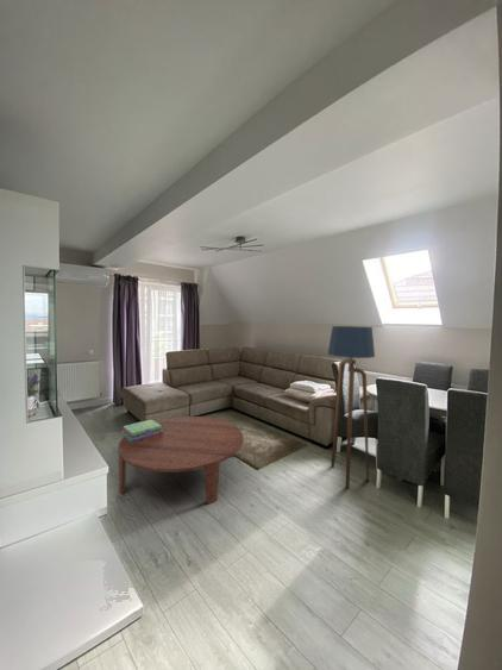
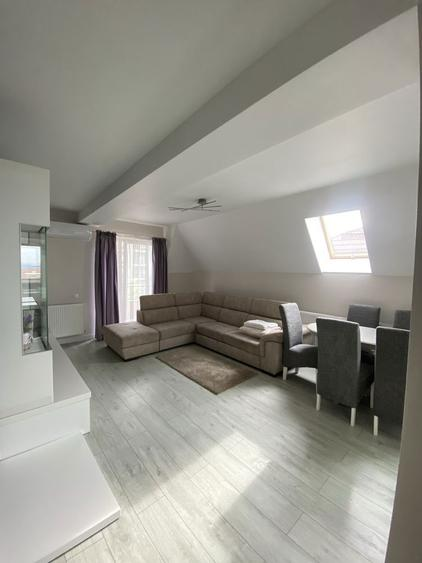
- stack of books (142, 430)
- coffee table (183, 453)
- floor lamp (349, 401)
